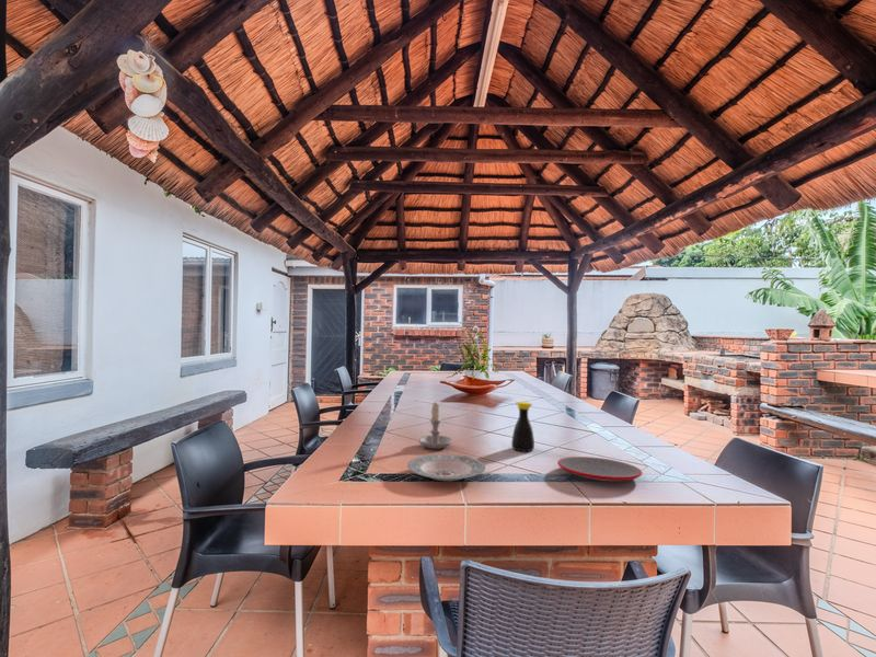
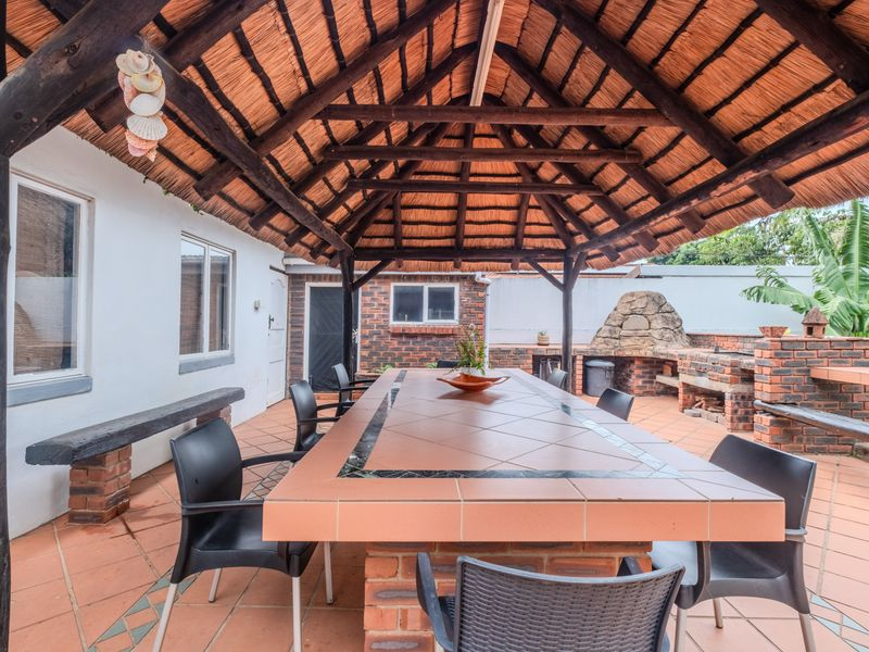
- plate (598, 469)
- candle (435, 423)
- plate (446, 470)
- bottle (522, 425)
